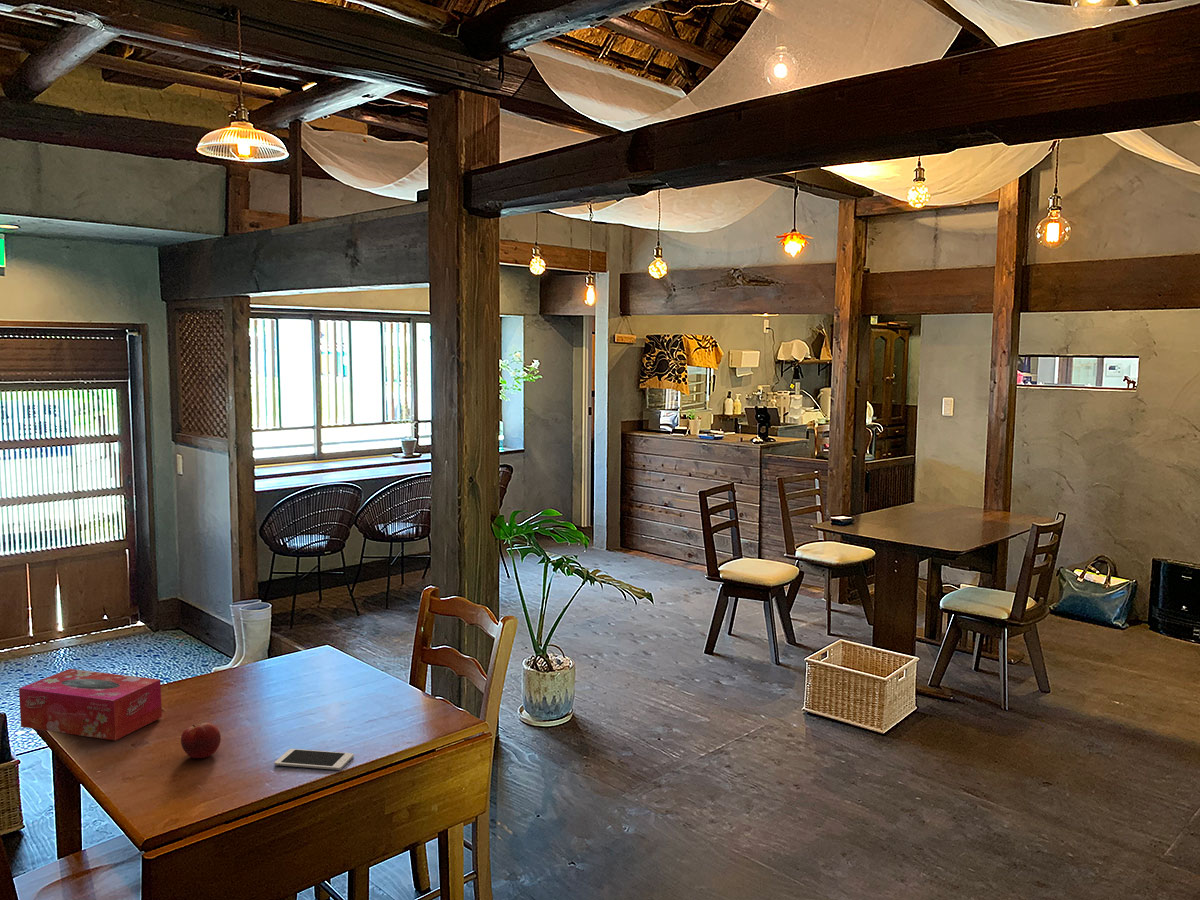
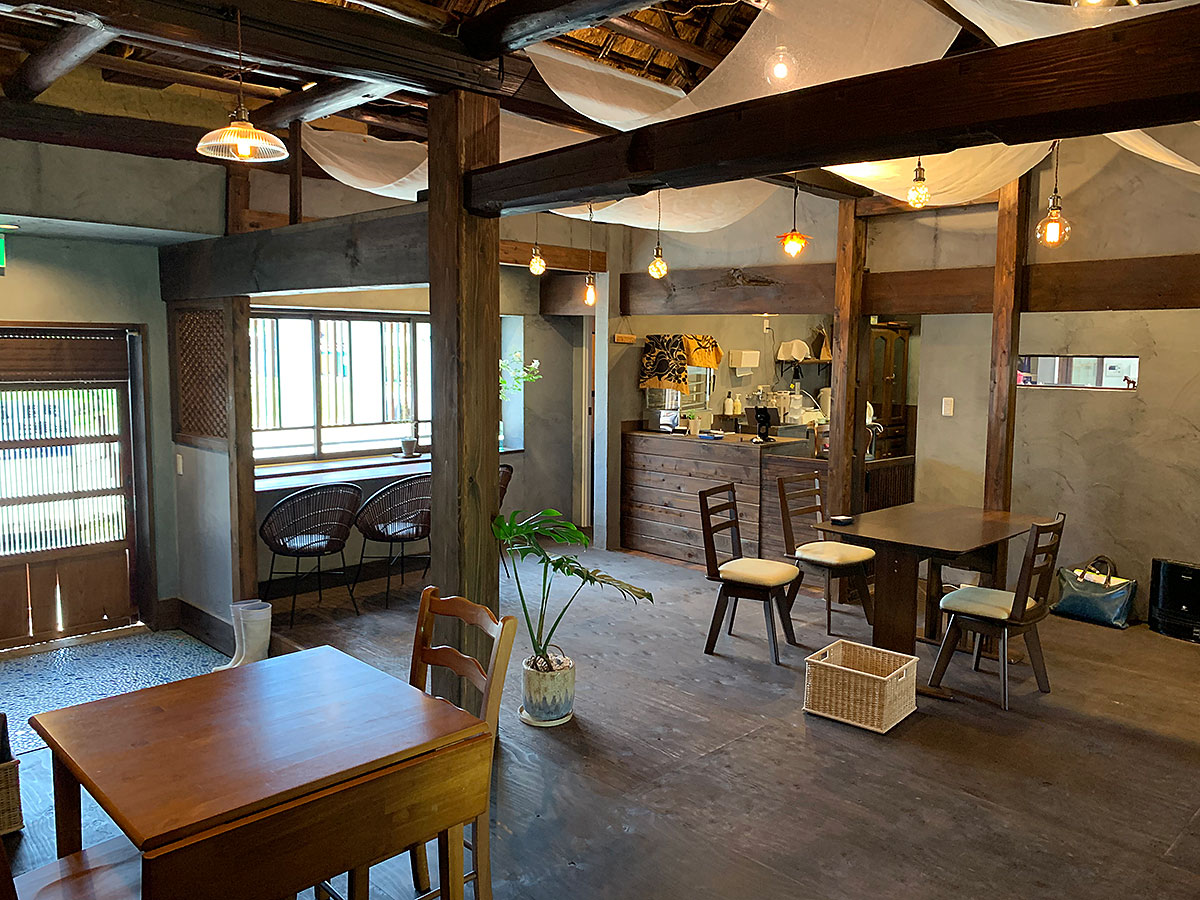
- fruit (200, 739)
- cell phone (314, 759)
- tissue box (91, 702)
